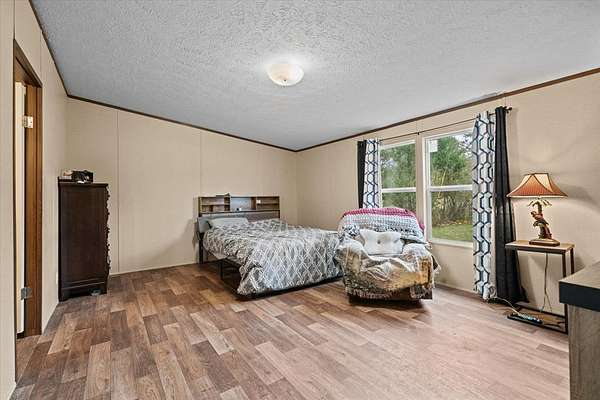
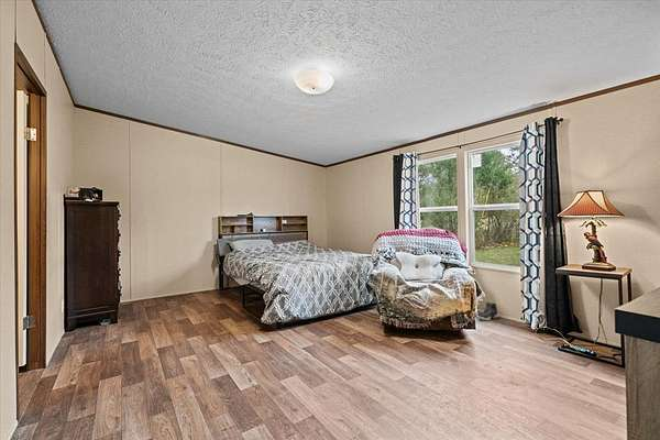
+ sneaker (487, 310)
